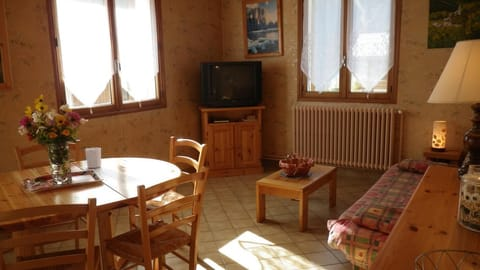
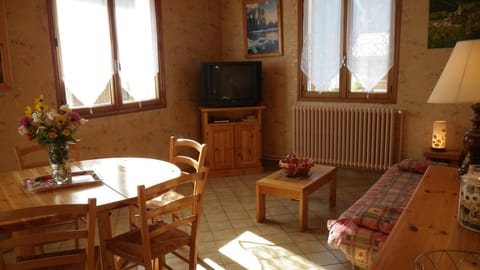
- candle holder (93, 157)
